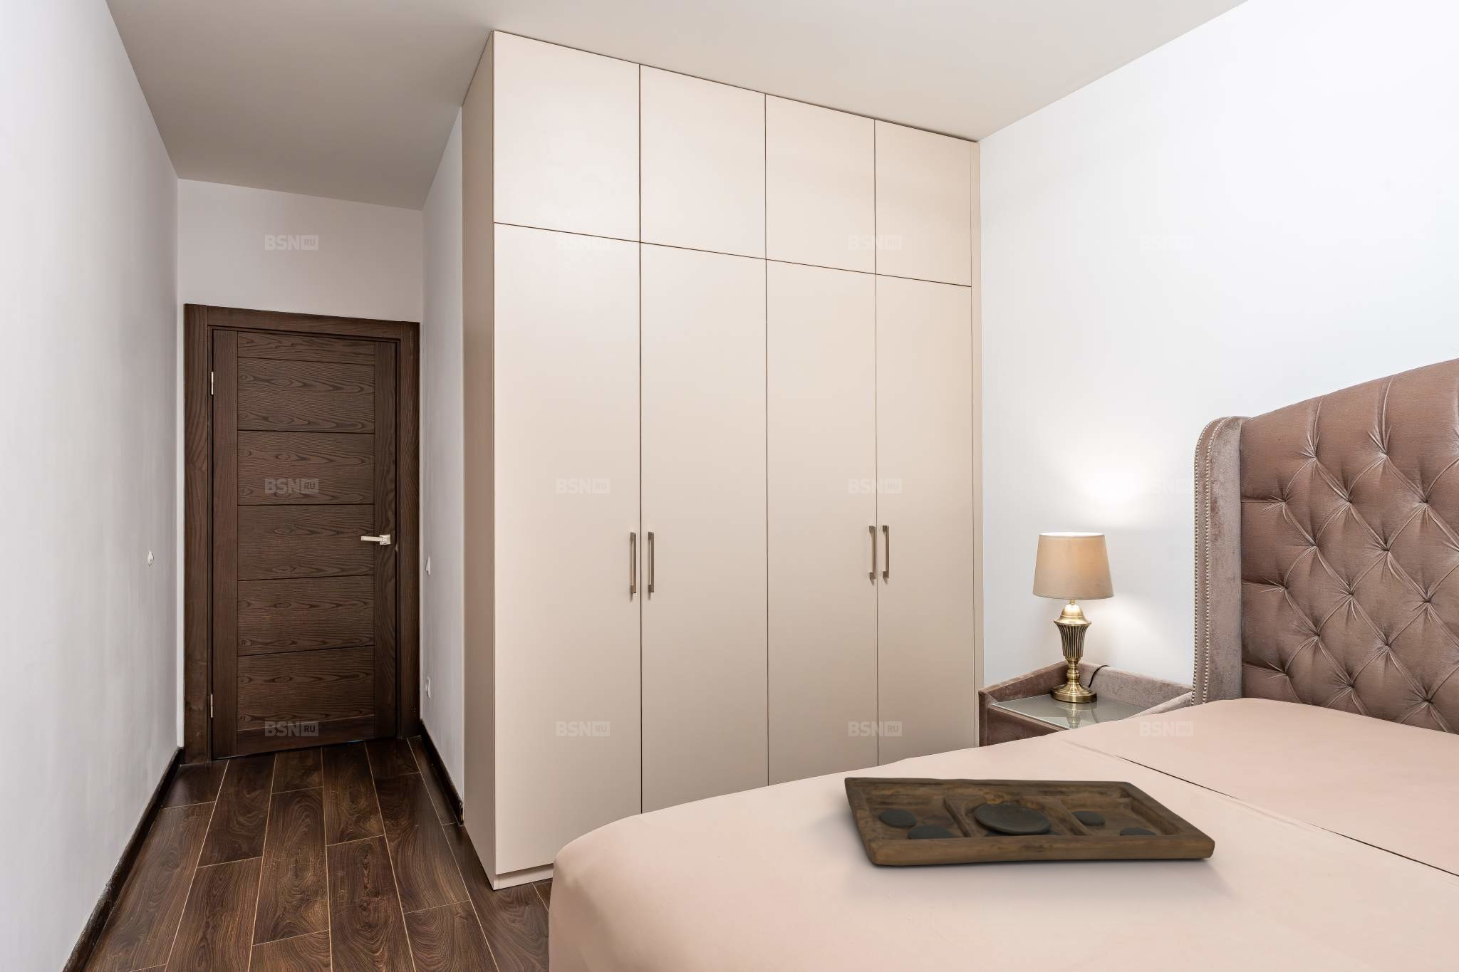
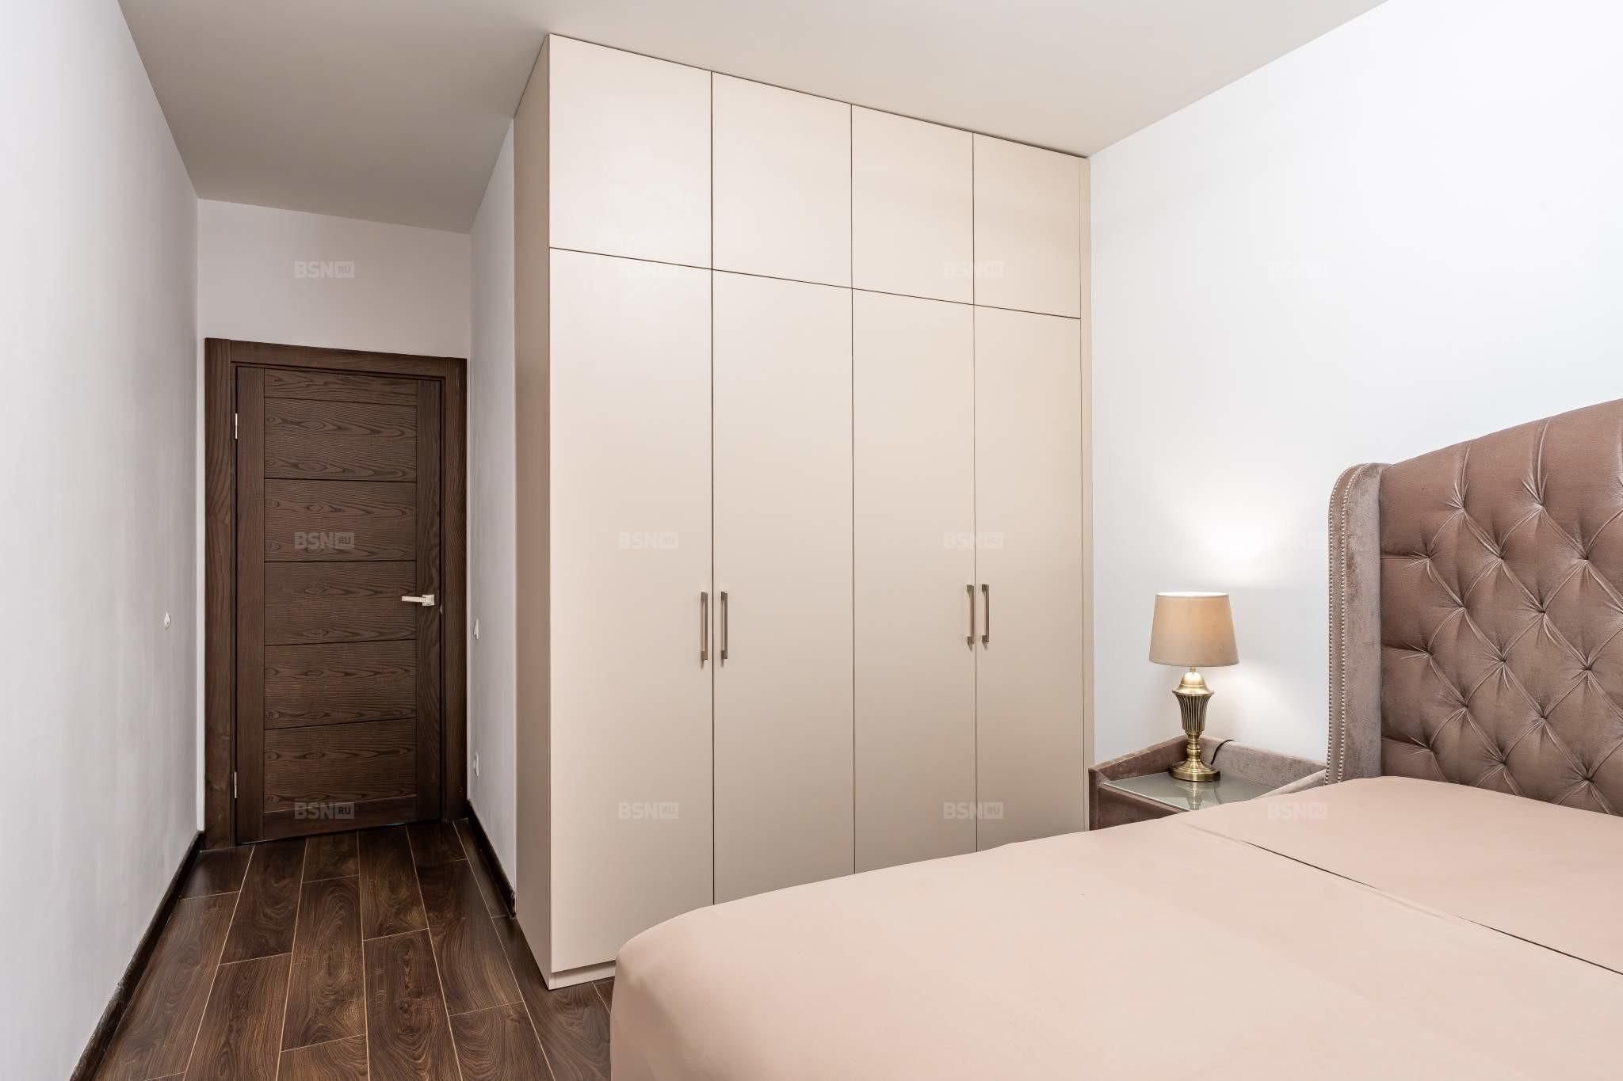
- decorative tray (1013, 817)
